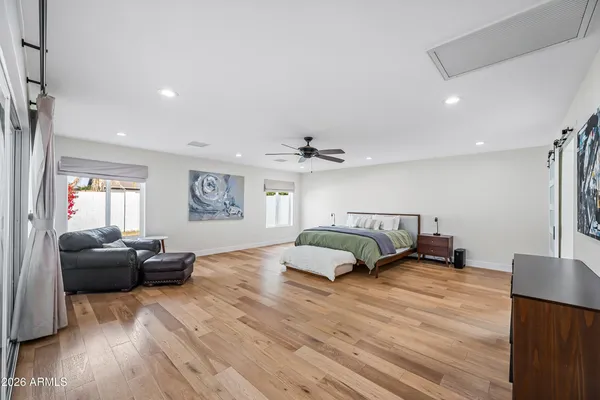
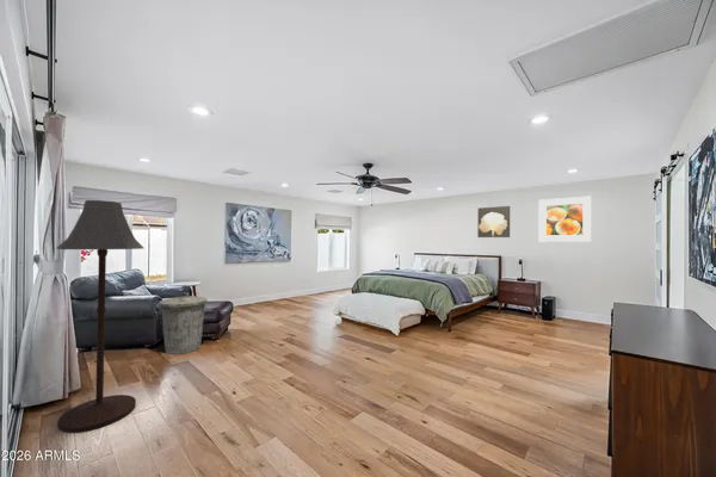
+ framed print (563, 219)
+ wall art (493, 222)
+ floor lamp (100, 306)
+ trash can (183, 320)
